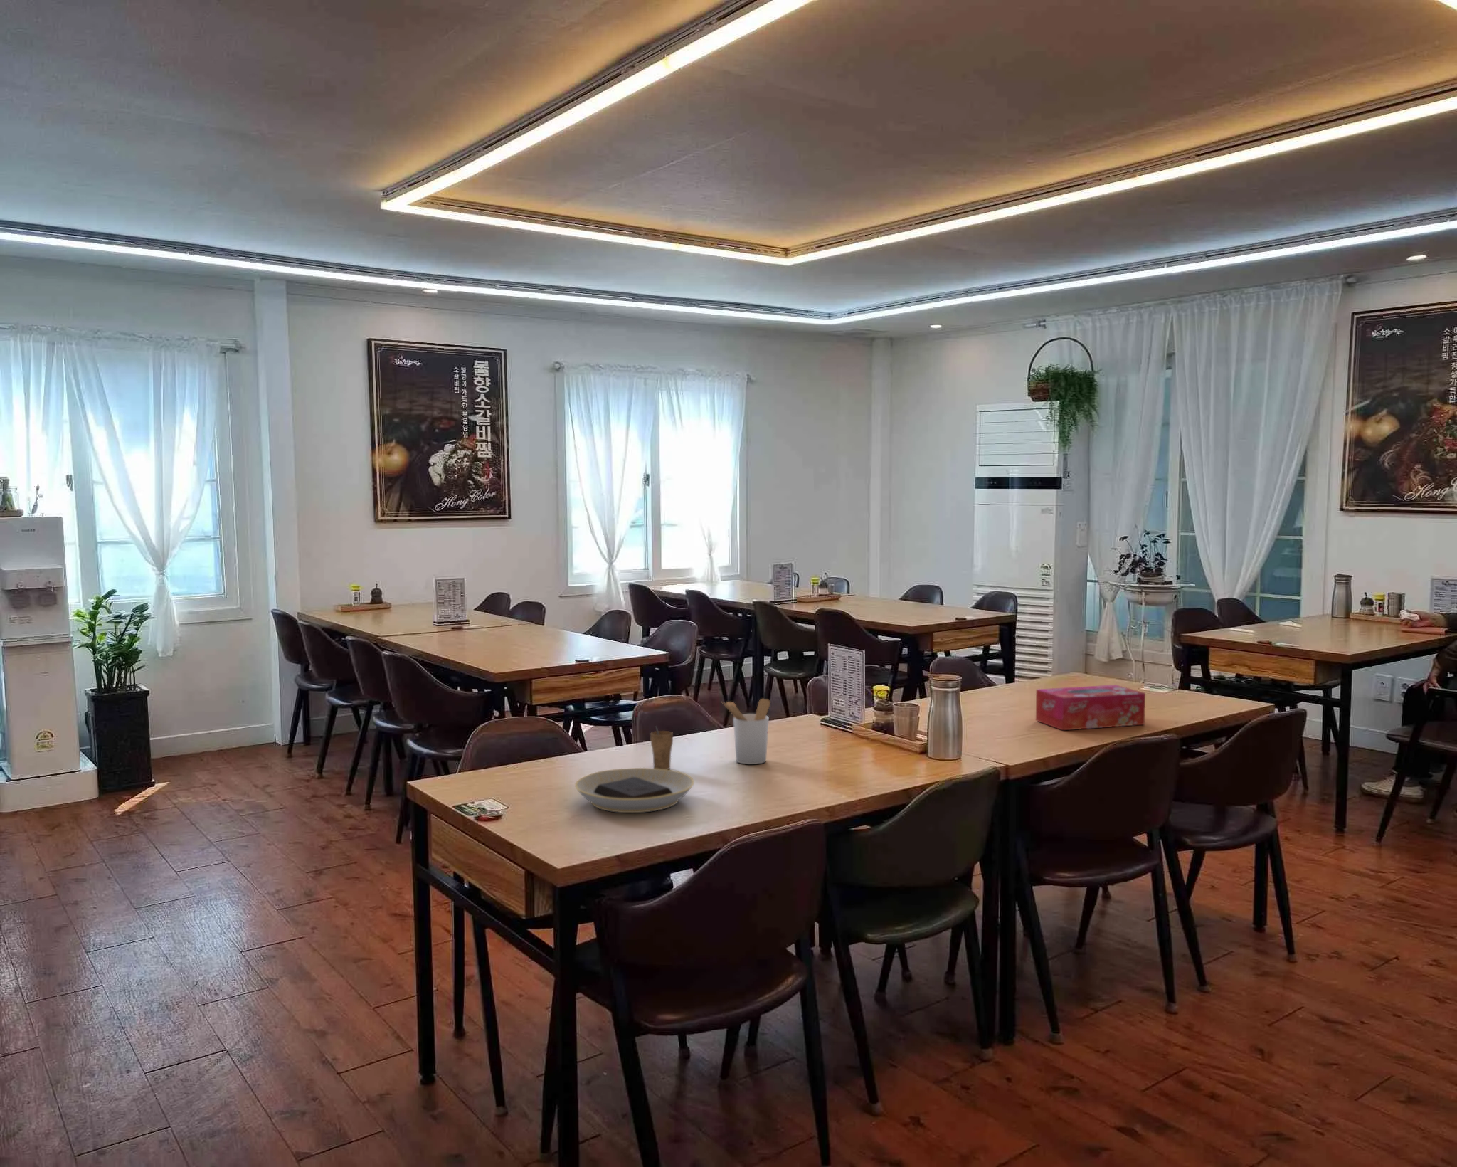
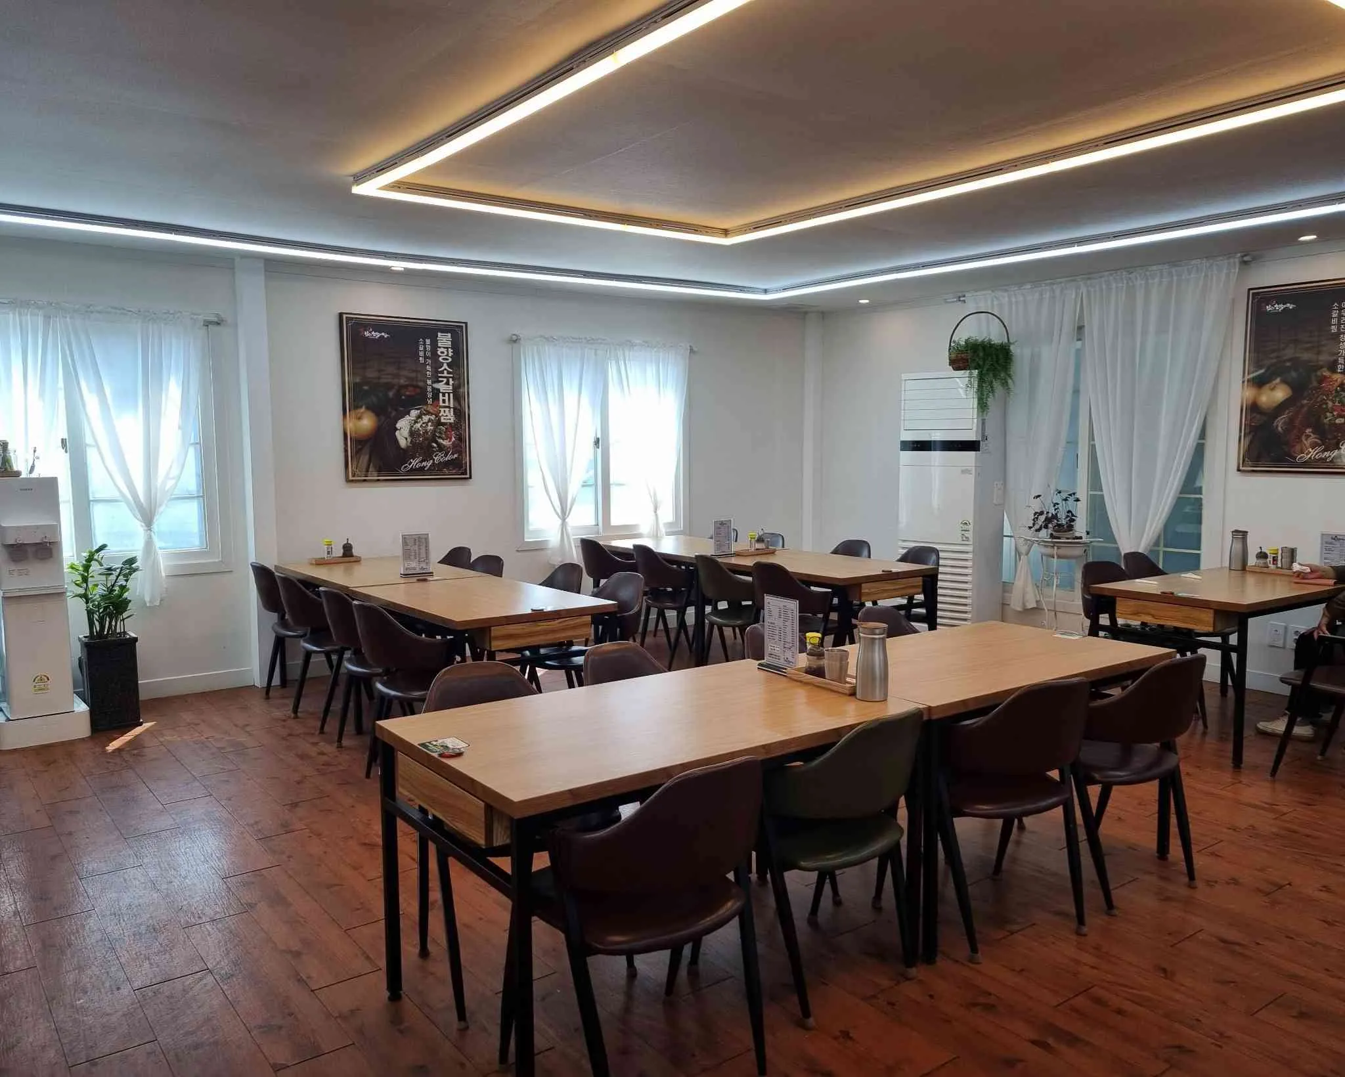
- plate (634, 791)
- utensil holder (744, 729)
- cup (662, 745)
- tissue box (1090, 706)
